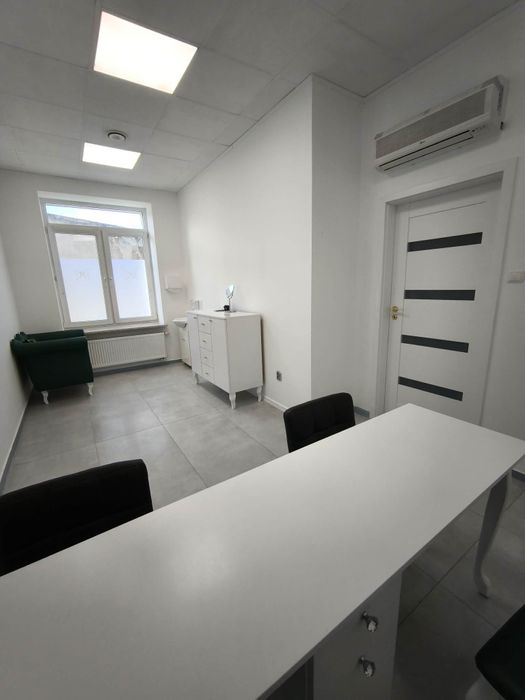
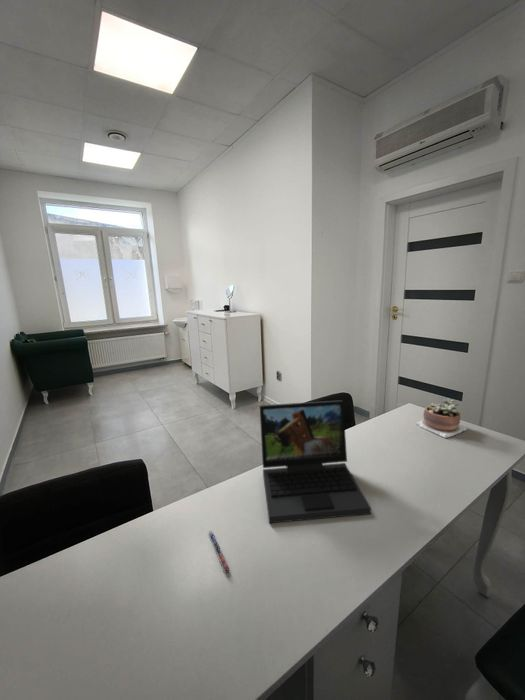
+ laptop (309, 453)
+ pen (218, 549)
+ succulent plant (441, 413)
